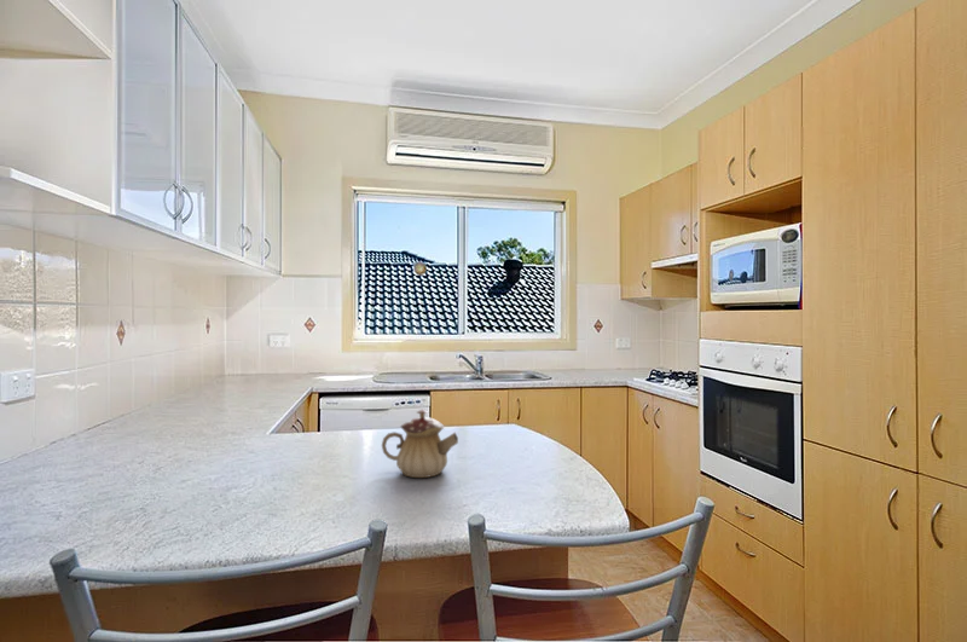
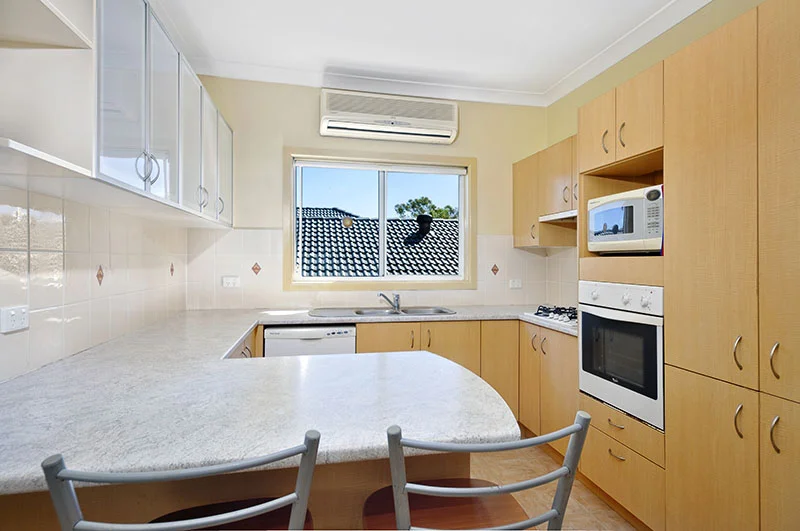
- teapot (418, 439)
